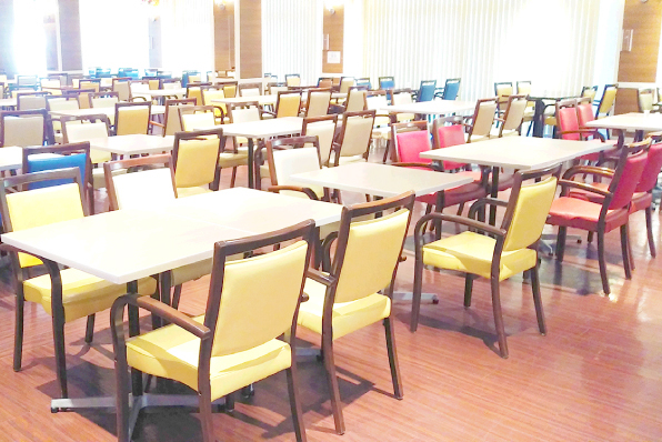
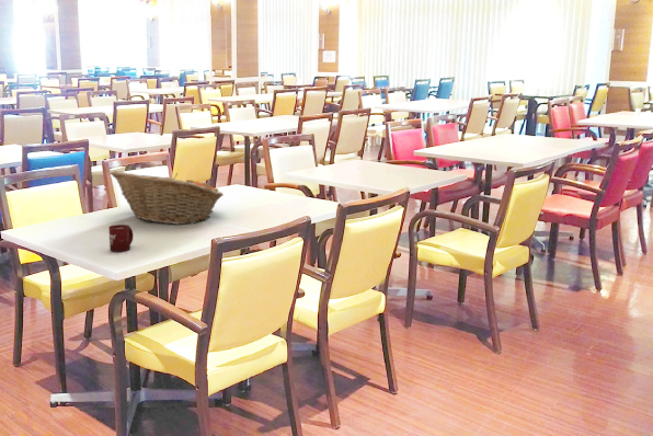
+ fruit basket (167, 193)
+ cup (122, 237)
